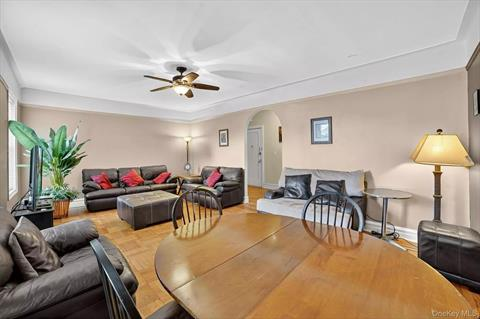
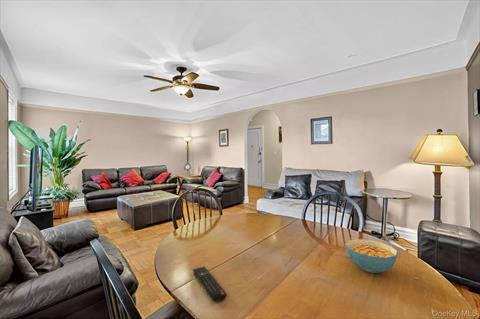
+ remote control (208, 282)
+ cereal bowl (370, 258)
